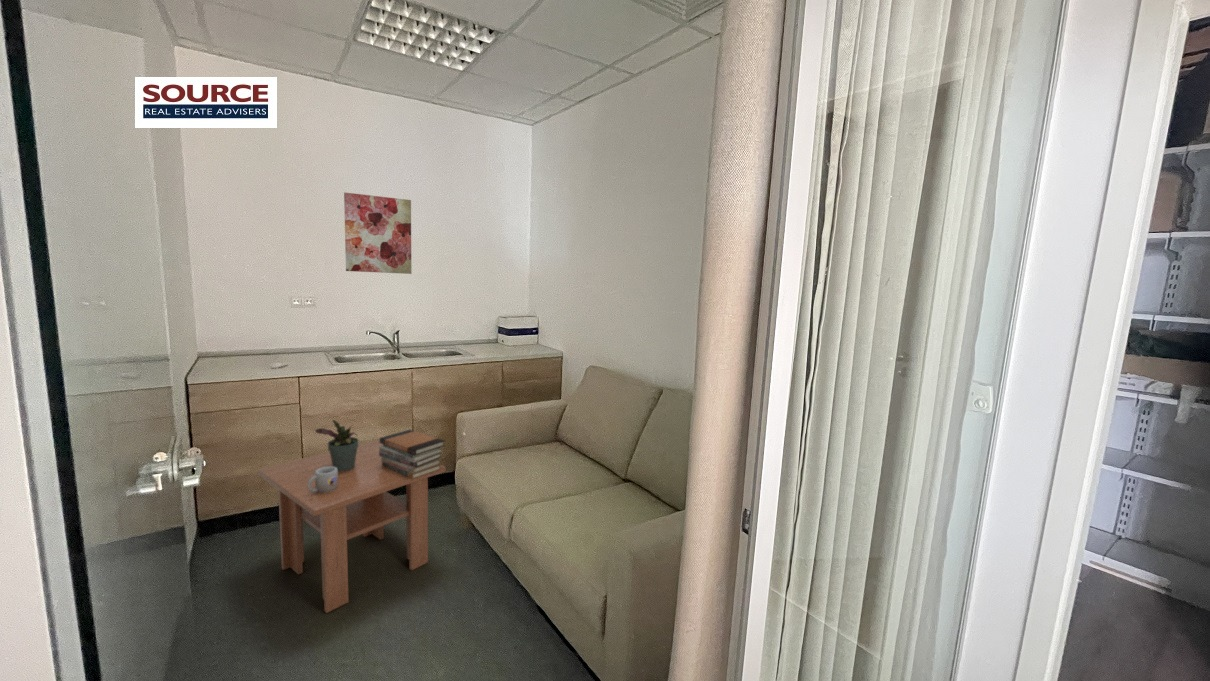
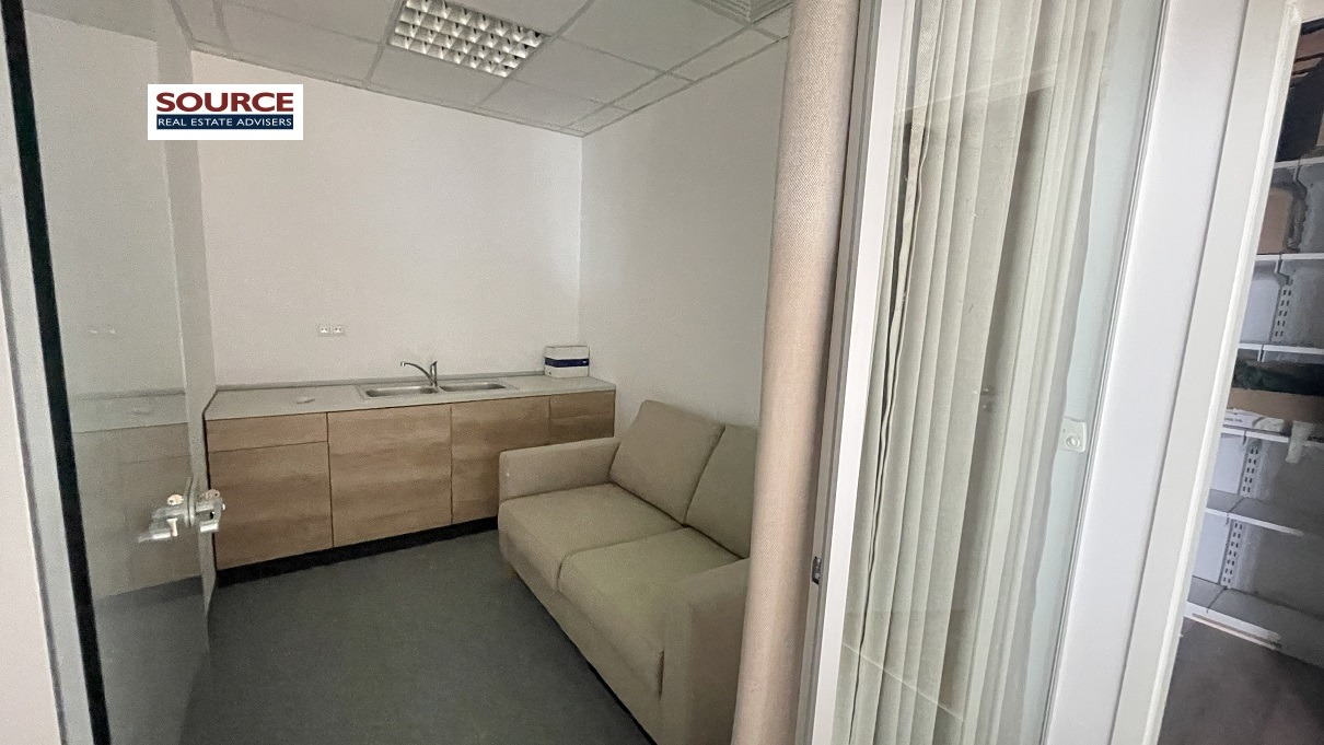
- mug (322, 480)
- book stack (411, 452)
- potted plant (337, 442)
- wall art (379, 234)
- coffee table (355, 517)
